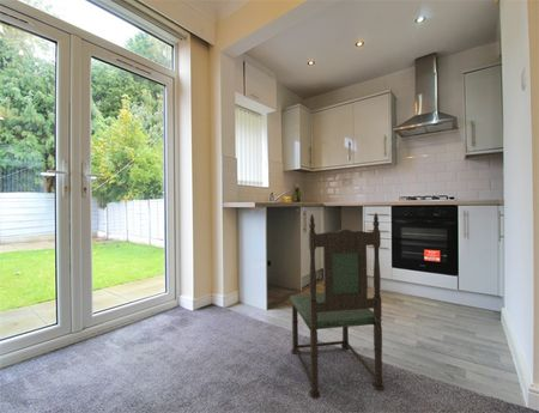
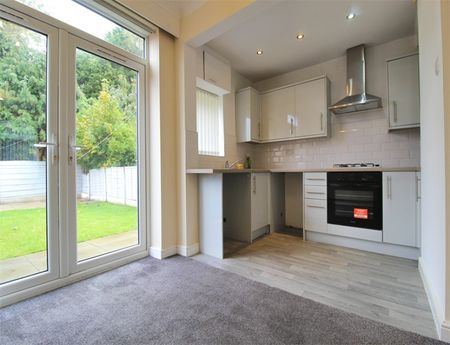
- dining chair (331, 290)
